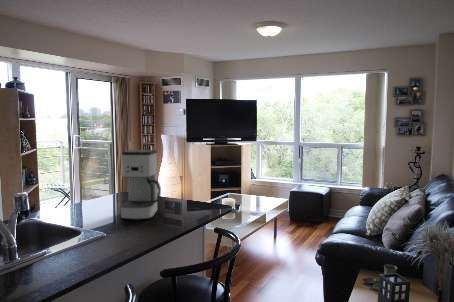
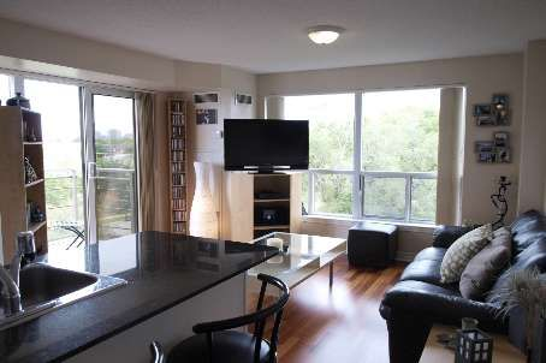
- coffee maker (142, 183)
